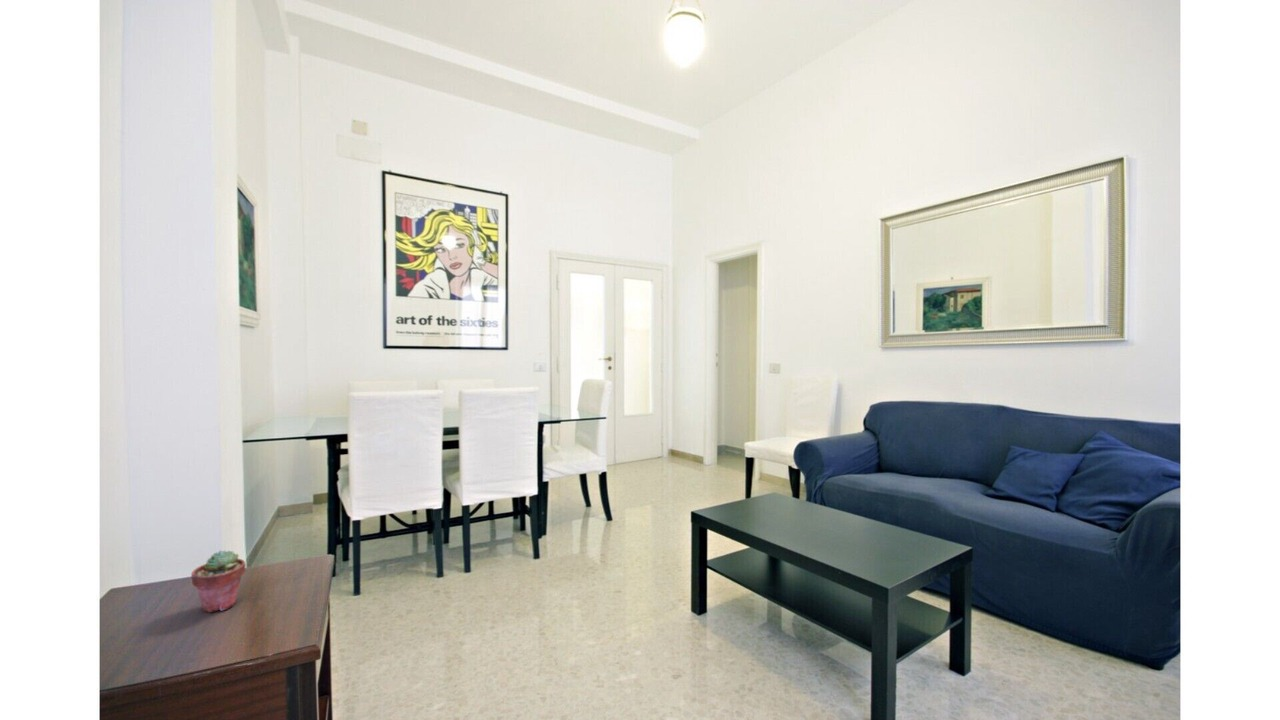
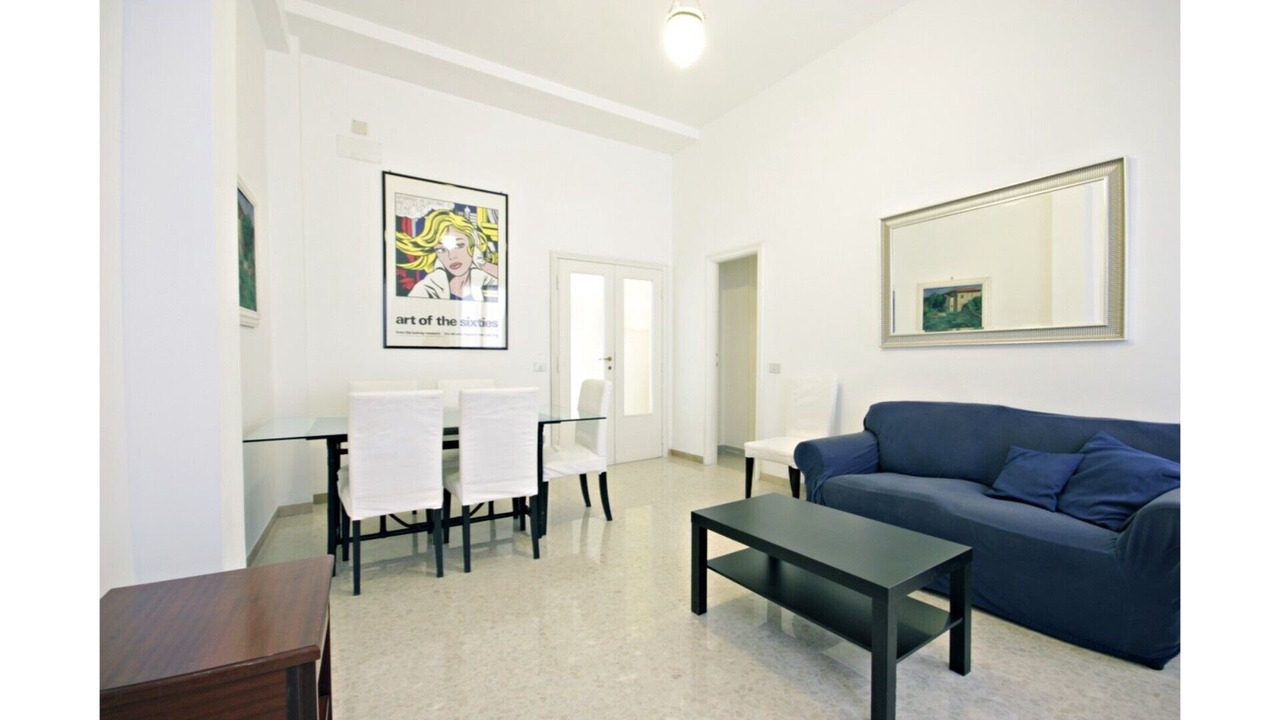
- potted succulent (219, 578)
